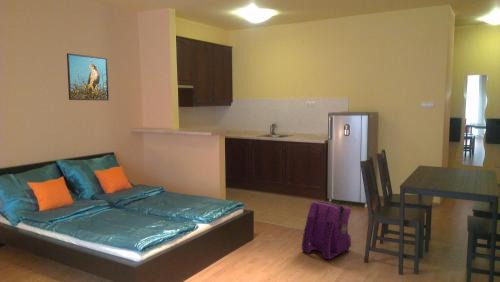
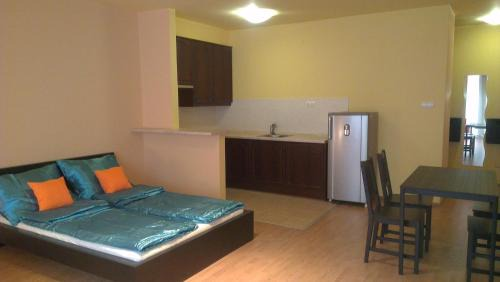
- backpack (328, 226)
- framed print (88, 78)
